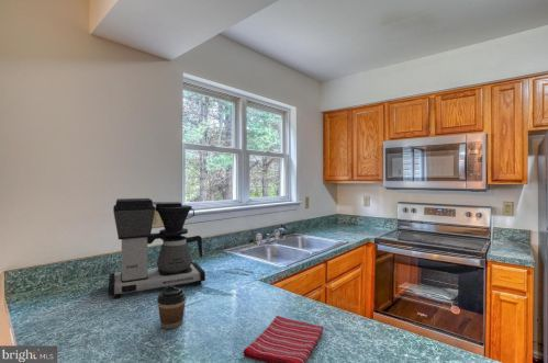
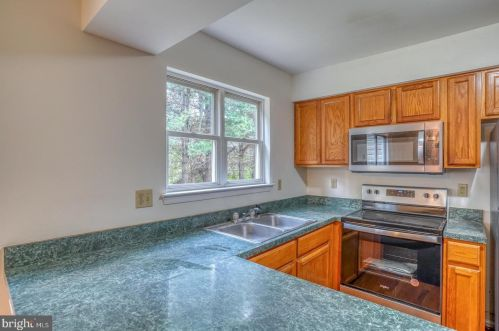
- coffee cup (171, 306)
- dish towel (286, 339)
- coffee maker (158, 238)
